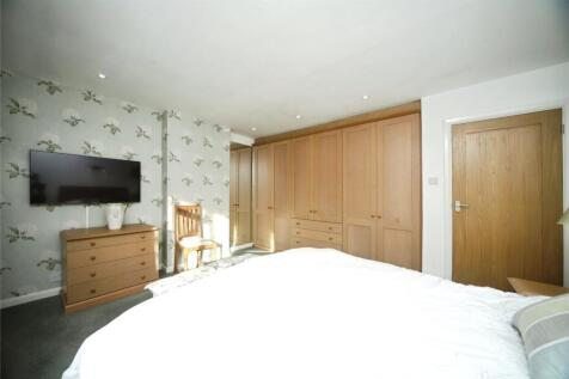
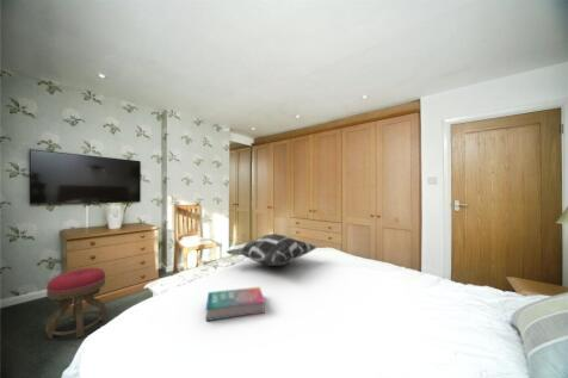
+ book (235, 302)
+ stool (78, 300)
+ decorative pillow (272, 249)
